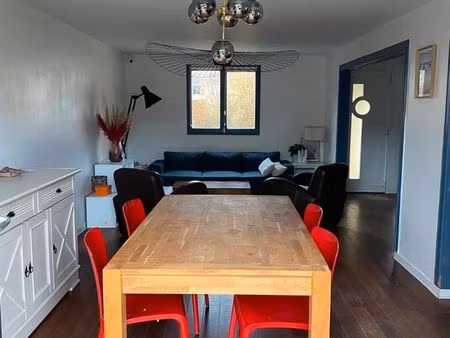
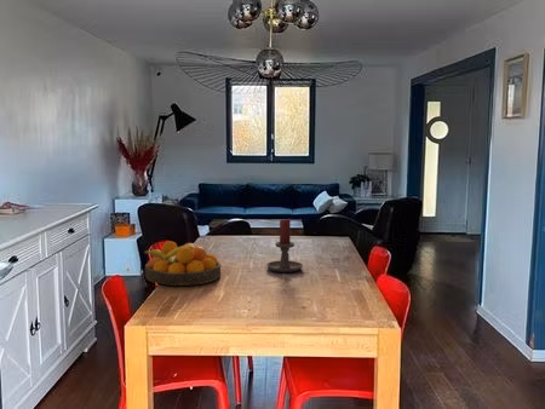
+ candle holder (285, 242)
+ fruit bowl (183, 259)
